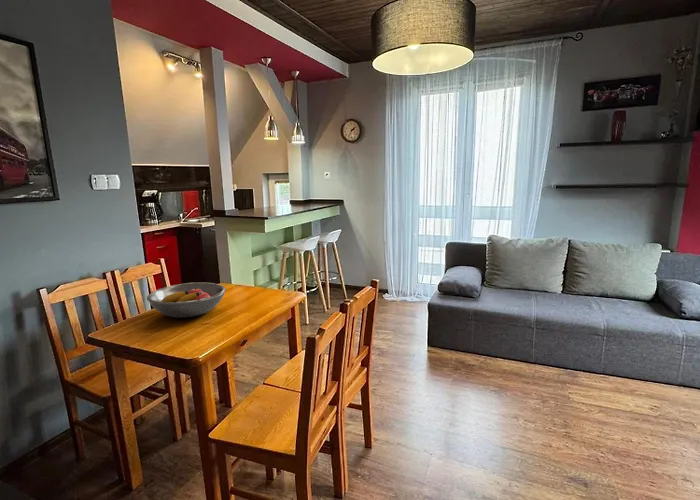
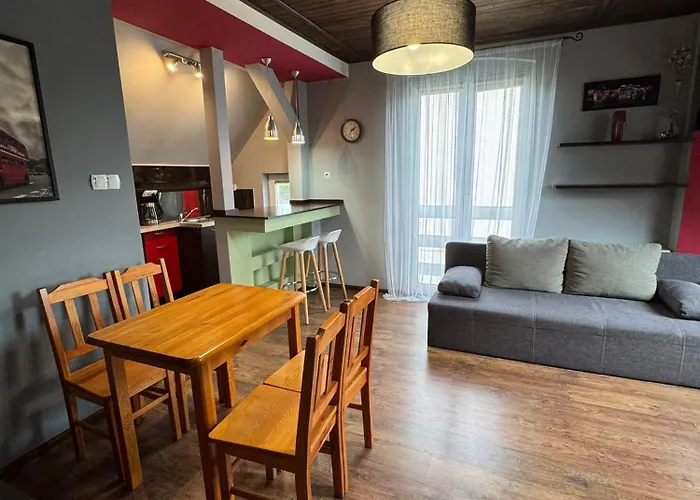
- fruit bowl (188, 299)
